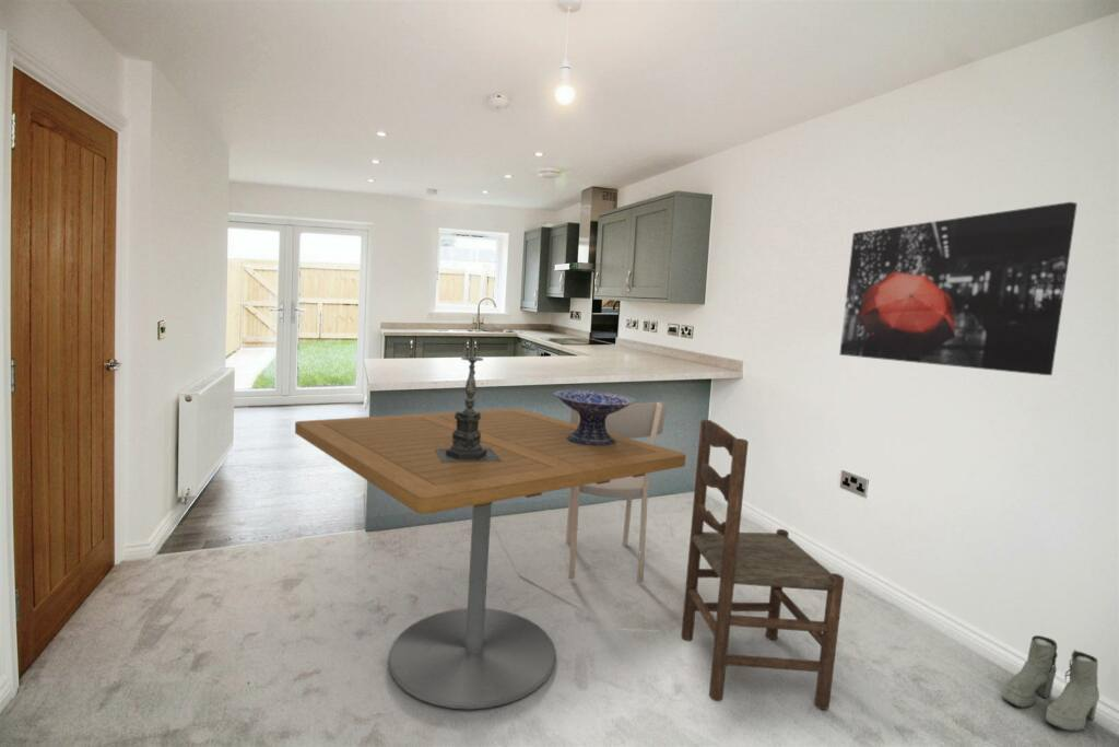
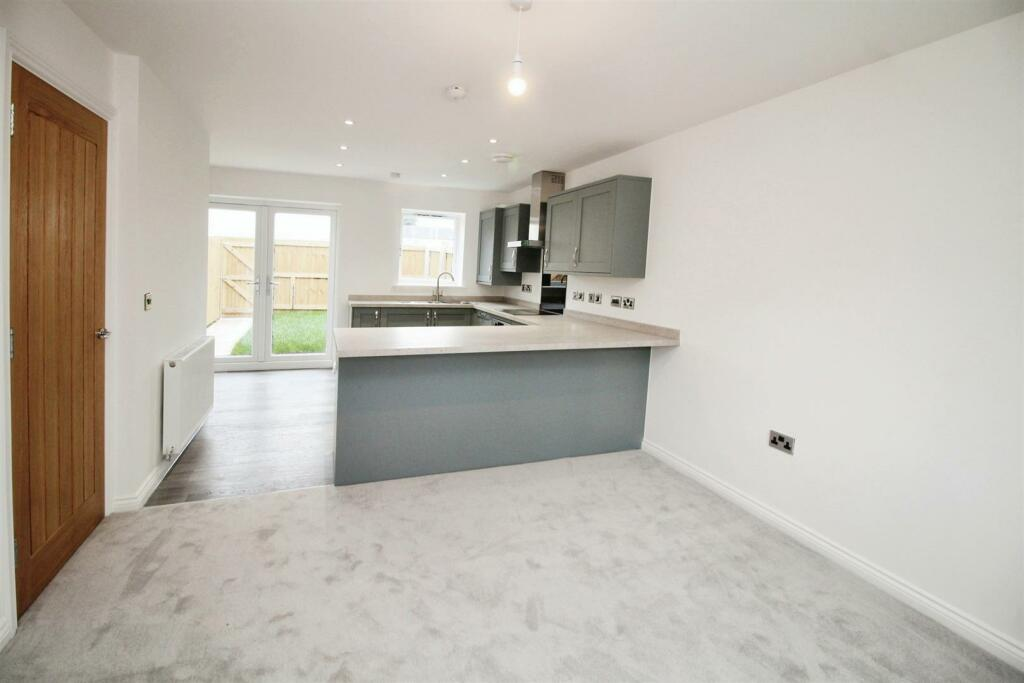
- dining chair (756, 548)
- decorative bowl (592, 417)
- dining table (480, 548)
- dining chair (610, 480)
- boots (1052, 679)
- wall art (937, 292)
- candle holder (470, 397)
